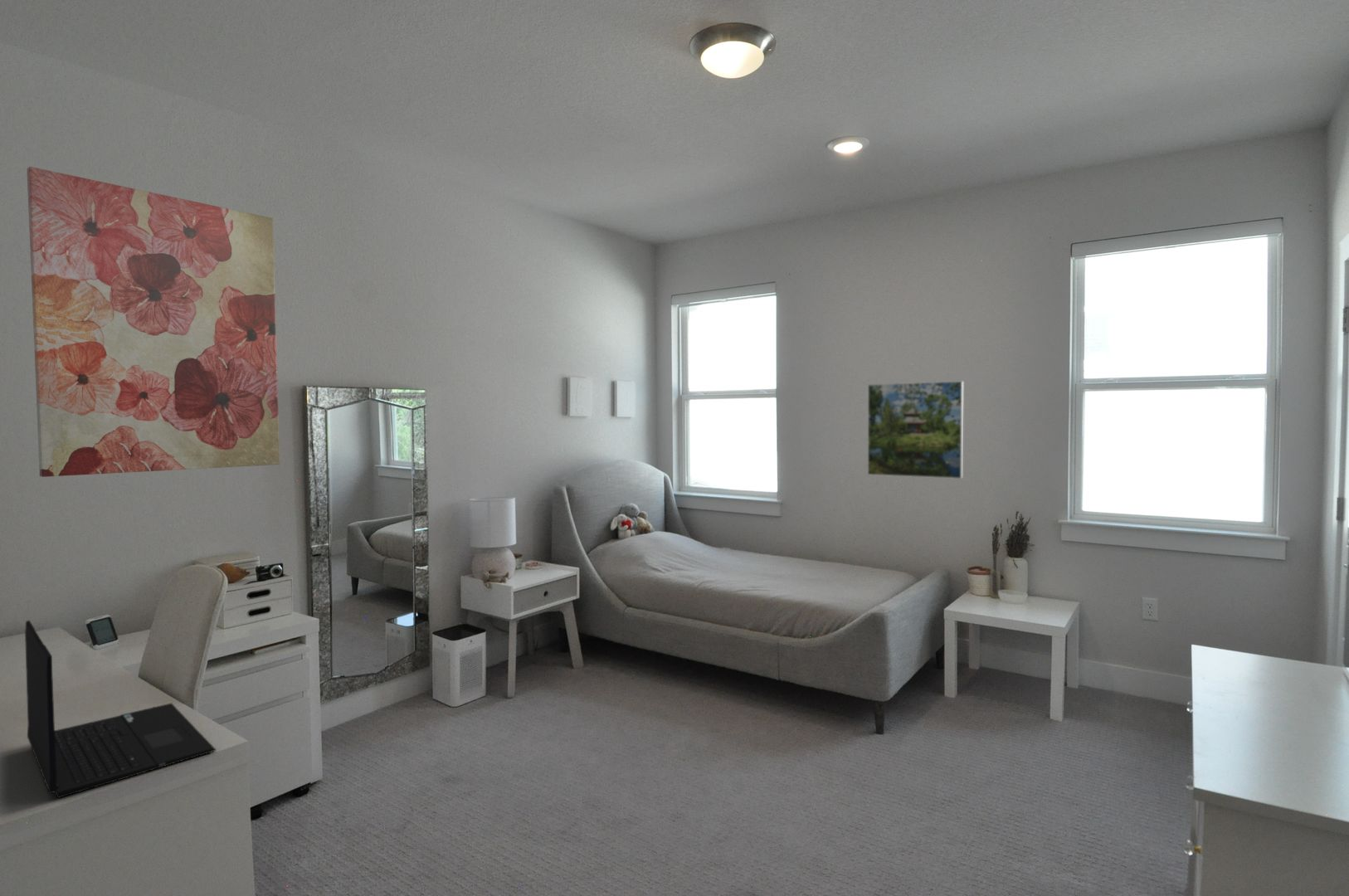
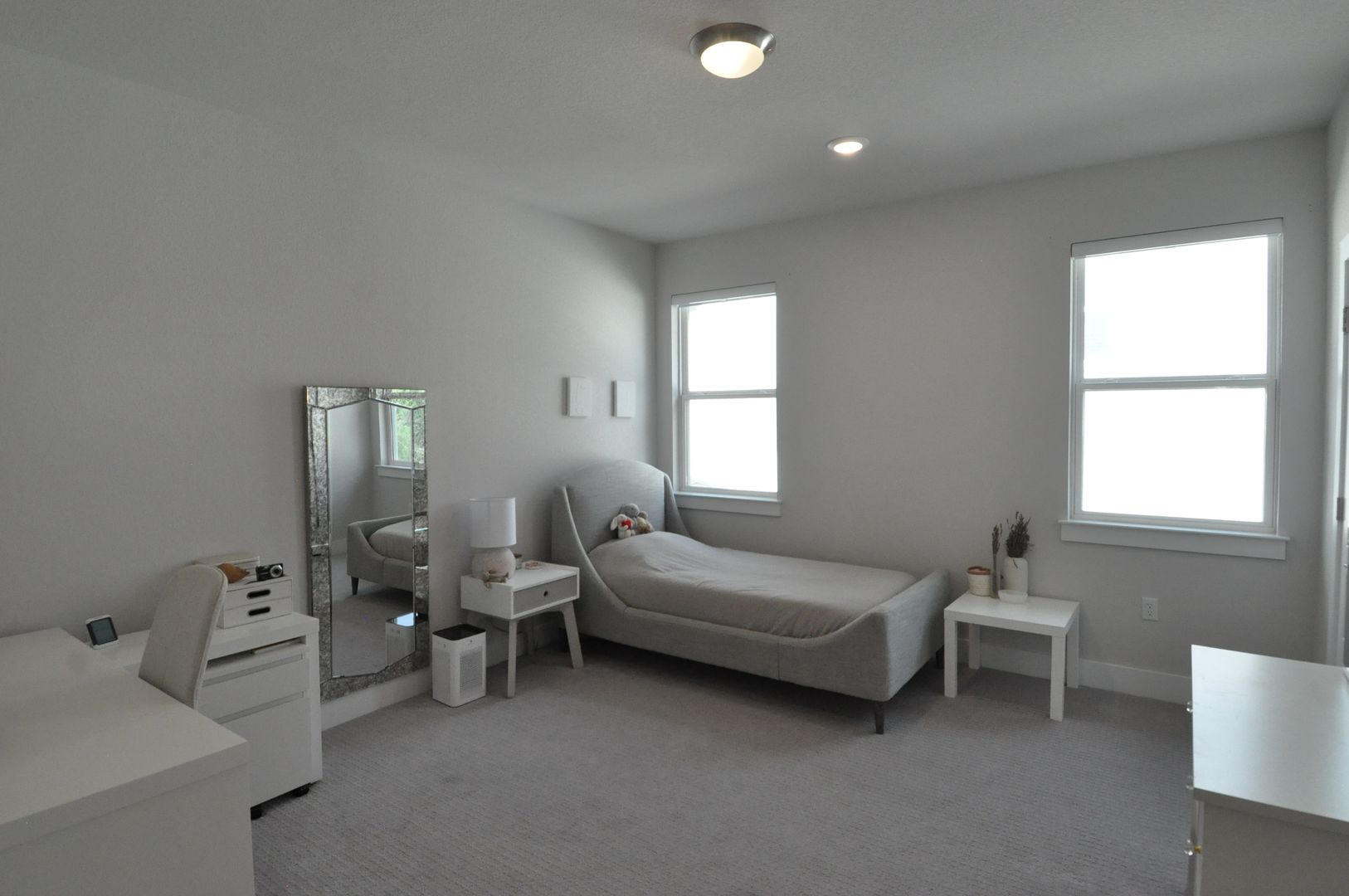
- wall art (168, 334)
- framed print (913, 430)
- laptop (124, 713)
